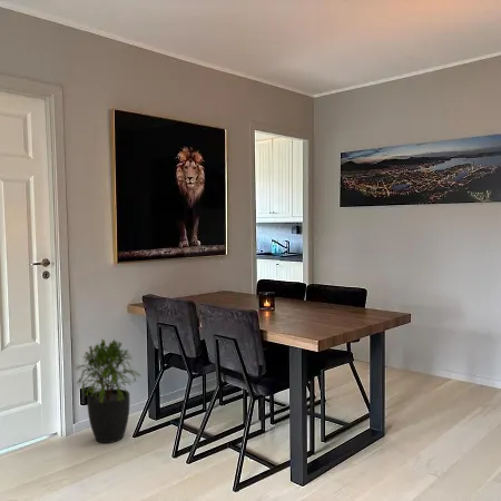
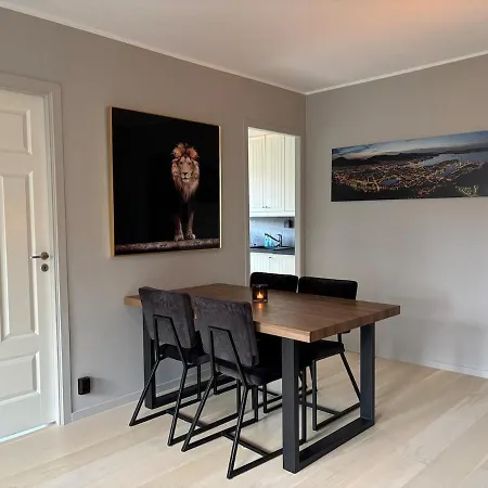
- potted plant (104, 387)
